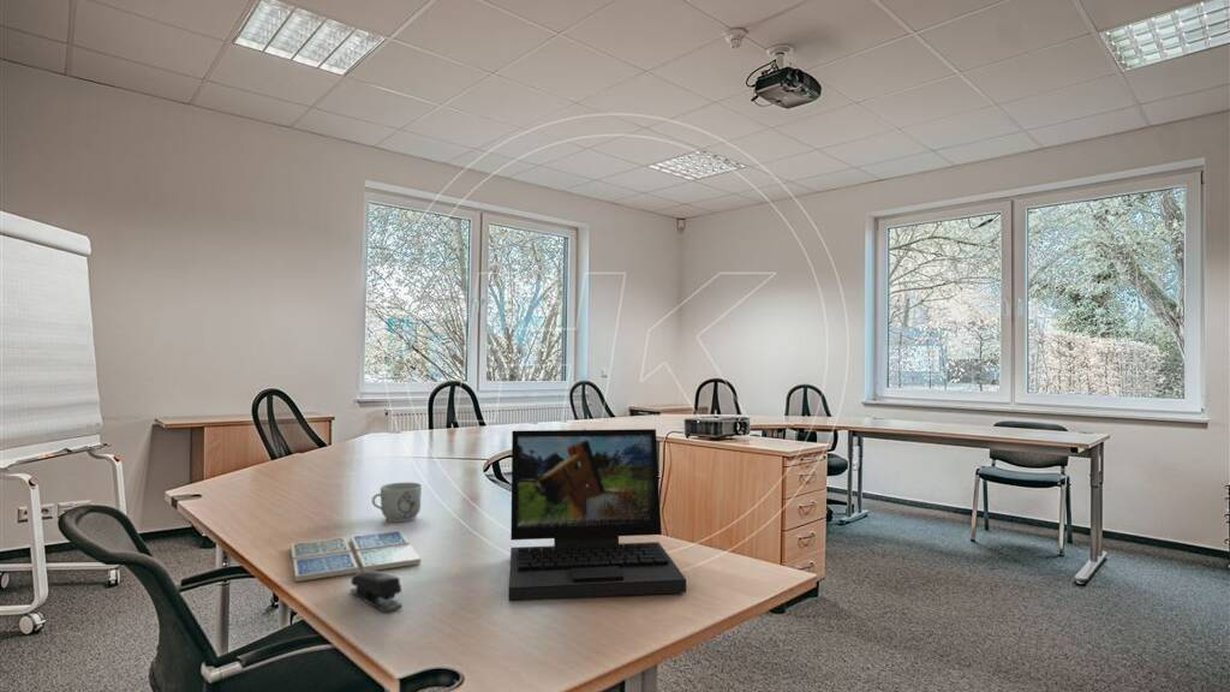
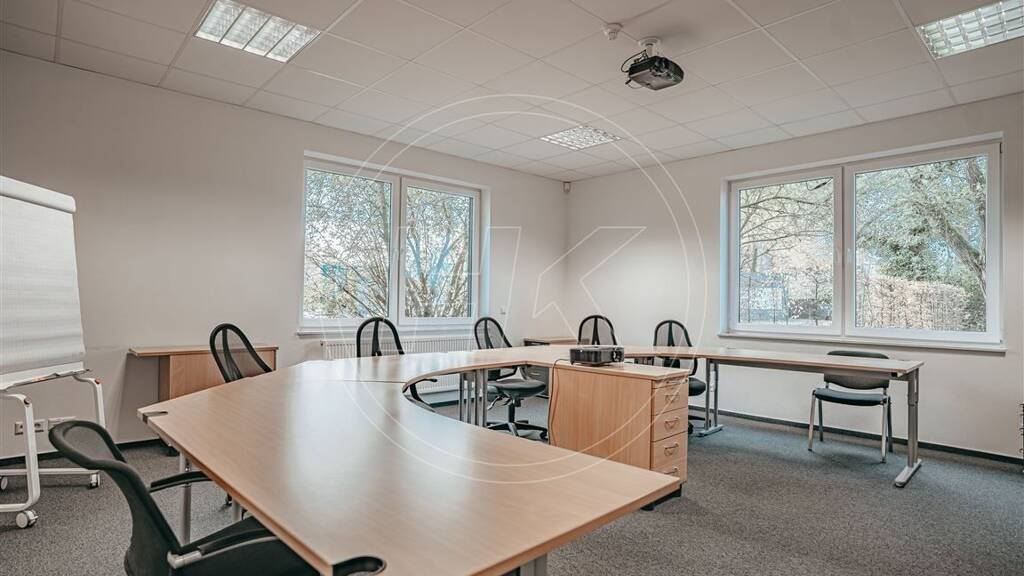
- mug (395, 502)
- stapler (375, 584)
- drink coaster (356, 553)
- laptop (590, 502)
